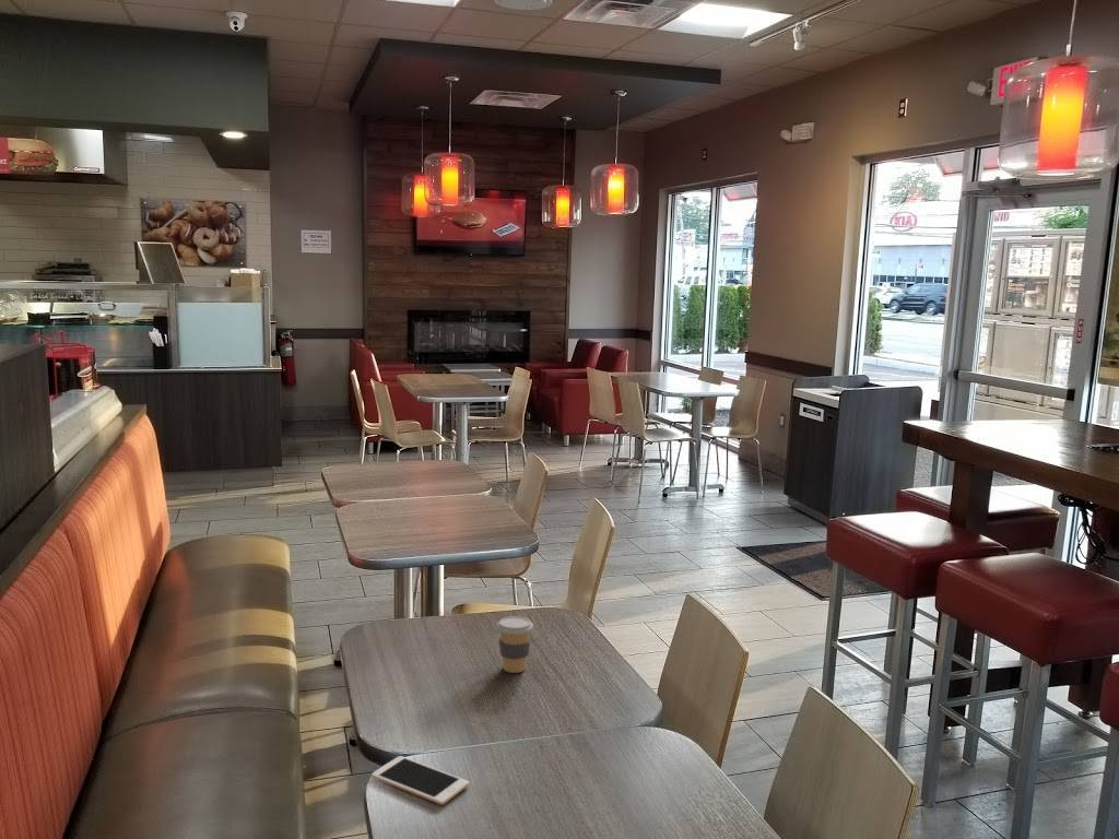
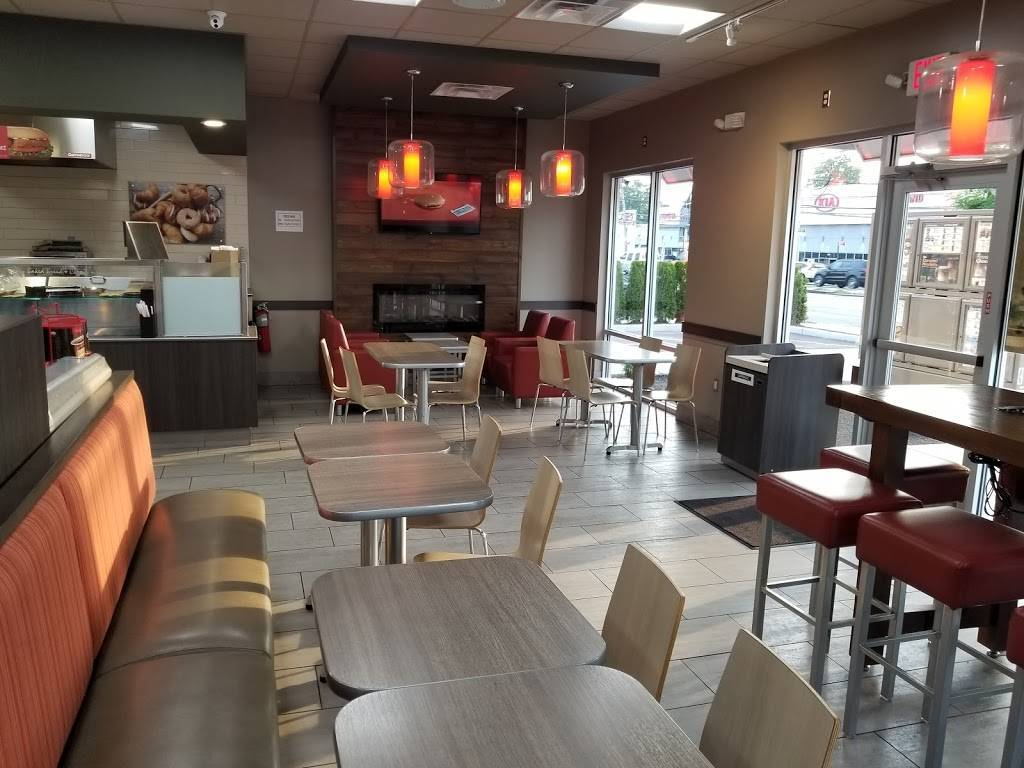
- coffee cup (514, 645)
- cell phone (420, 779)
